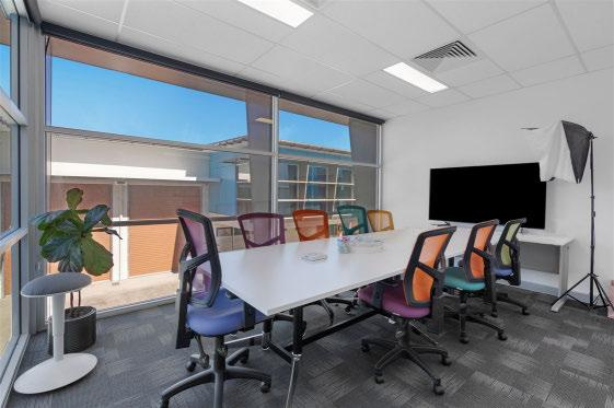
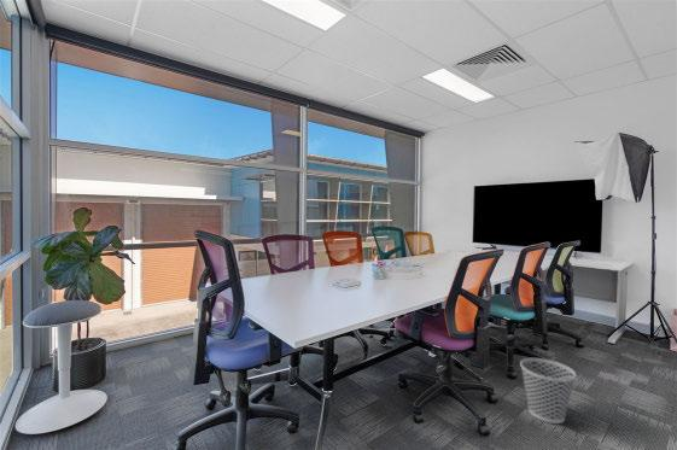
+ wastebasket (545, 391)
